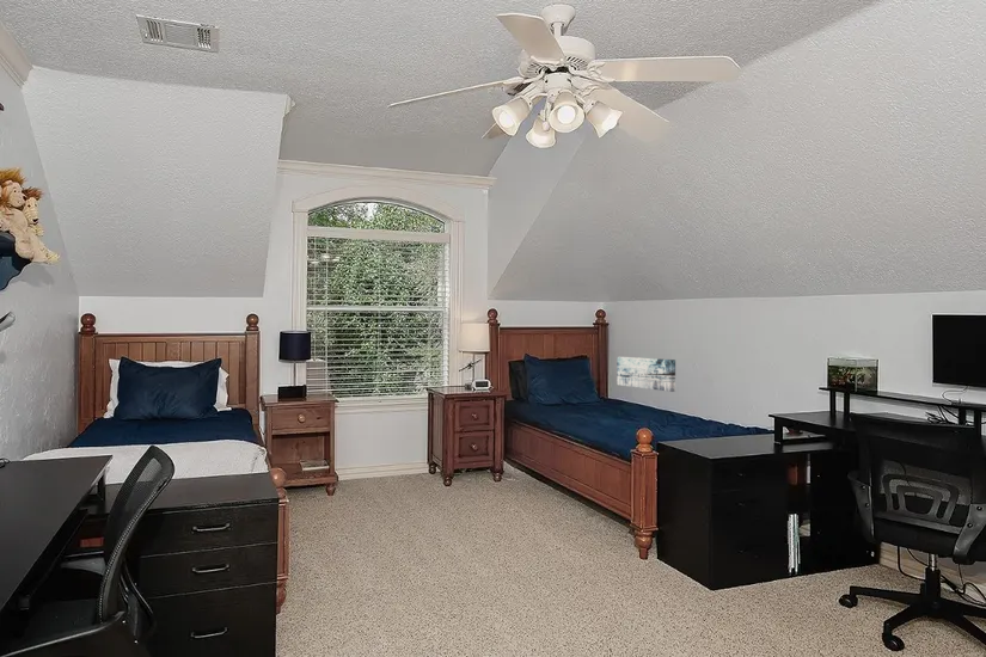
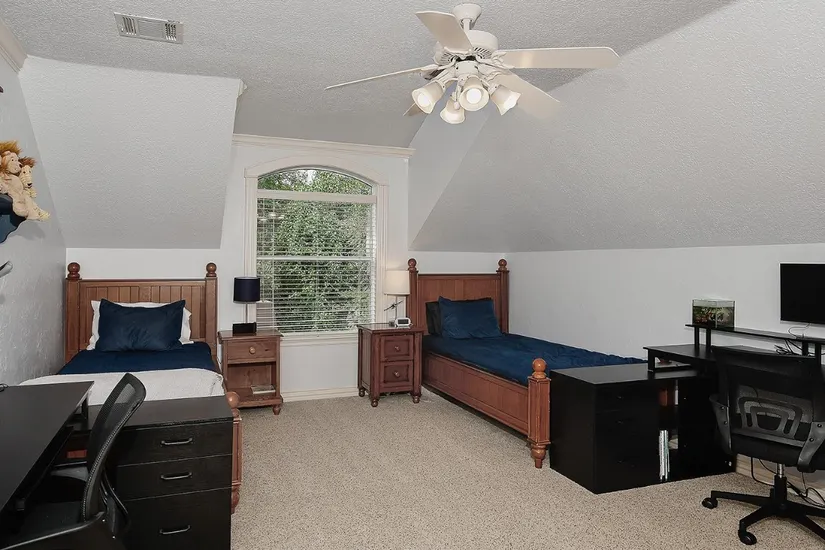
- wall art (644, 373)
